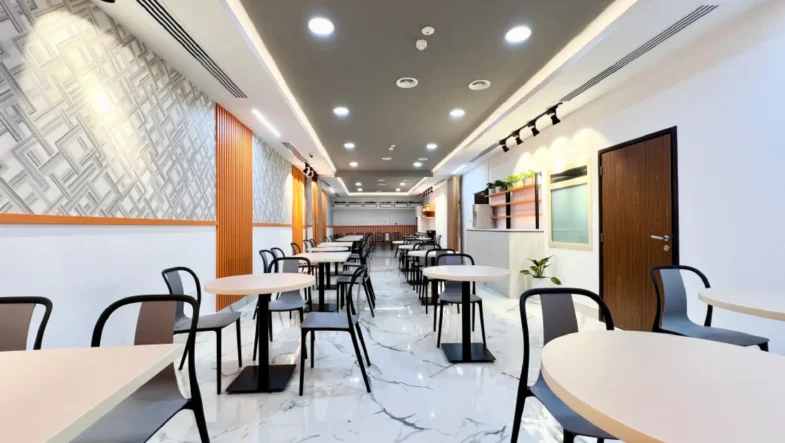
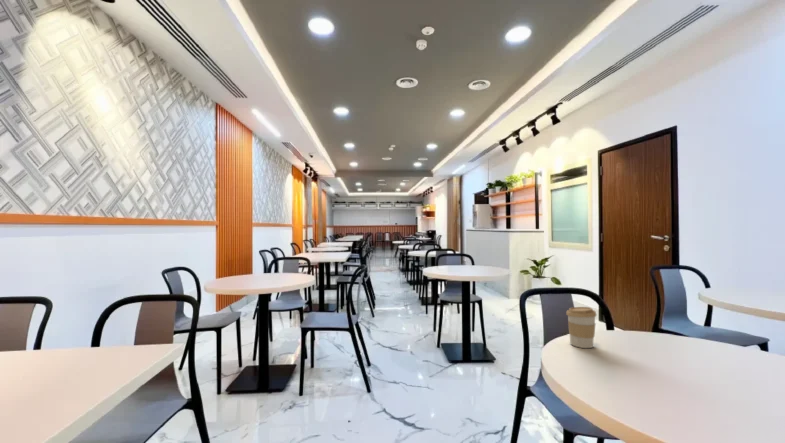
+ coffee cup (581, 326)
